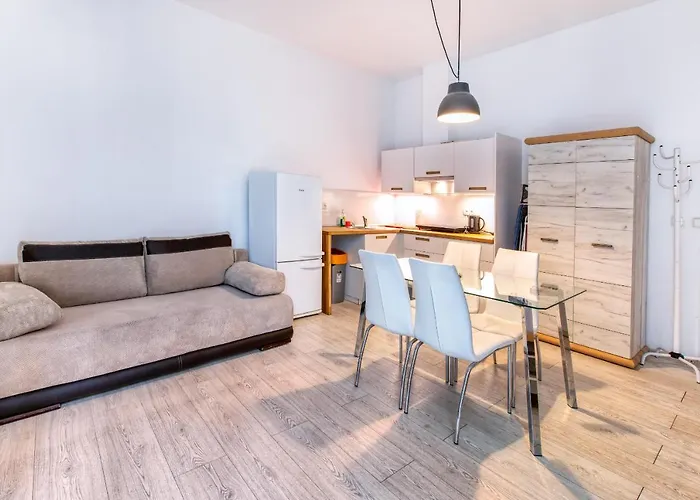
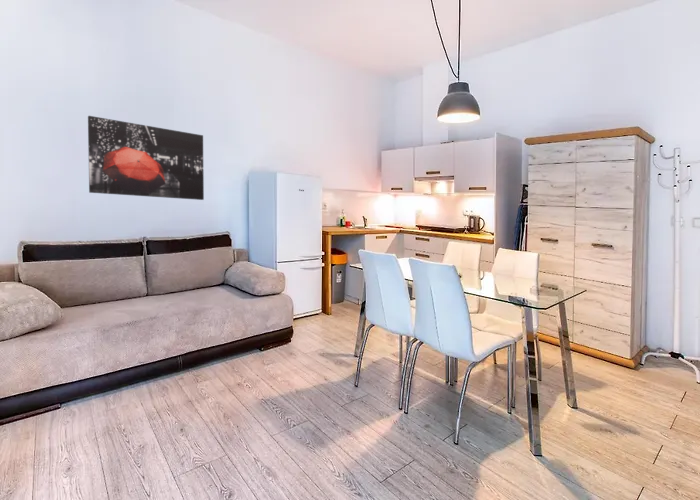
+ wall art (150, 161)
